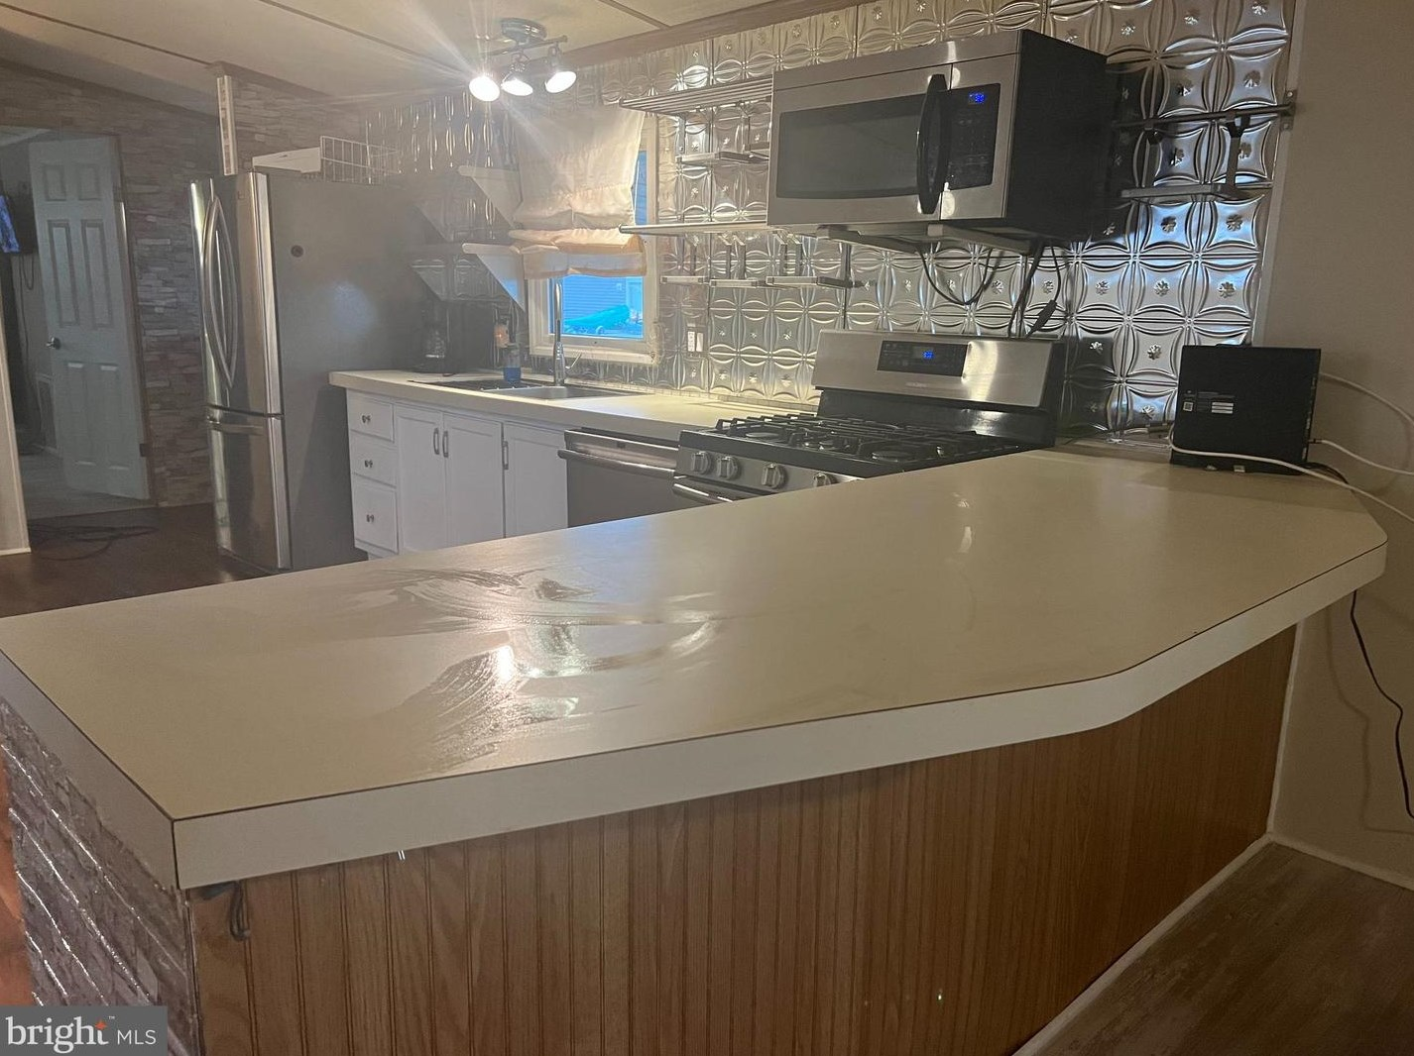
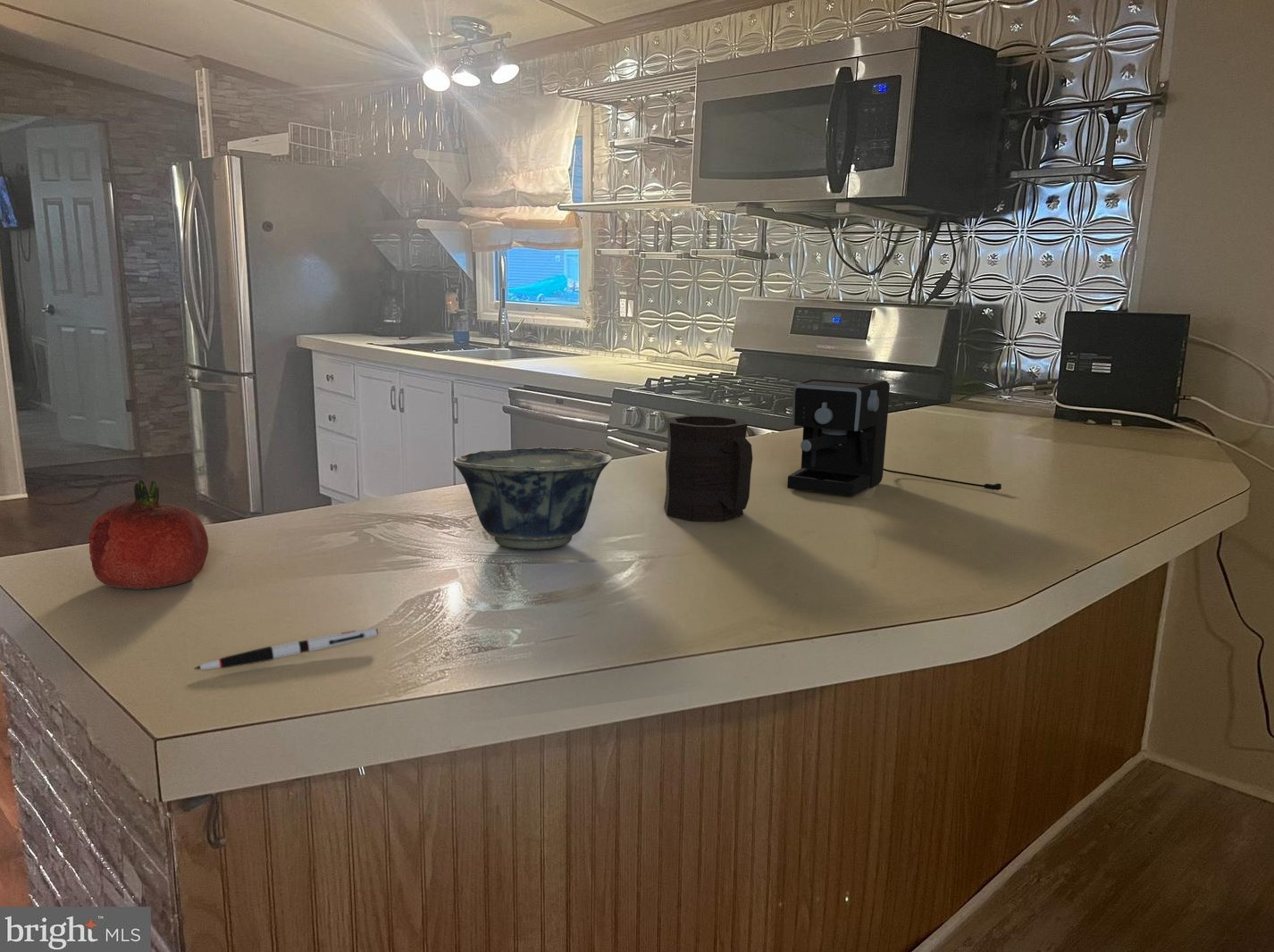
+ coffee maker (885, 437)
+ pen (289, 649)
+ mug (714, 470)
+ bowl (533, 497)
+ fruit (147, 530)
